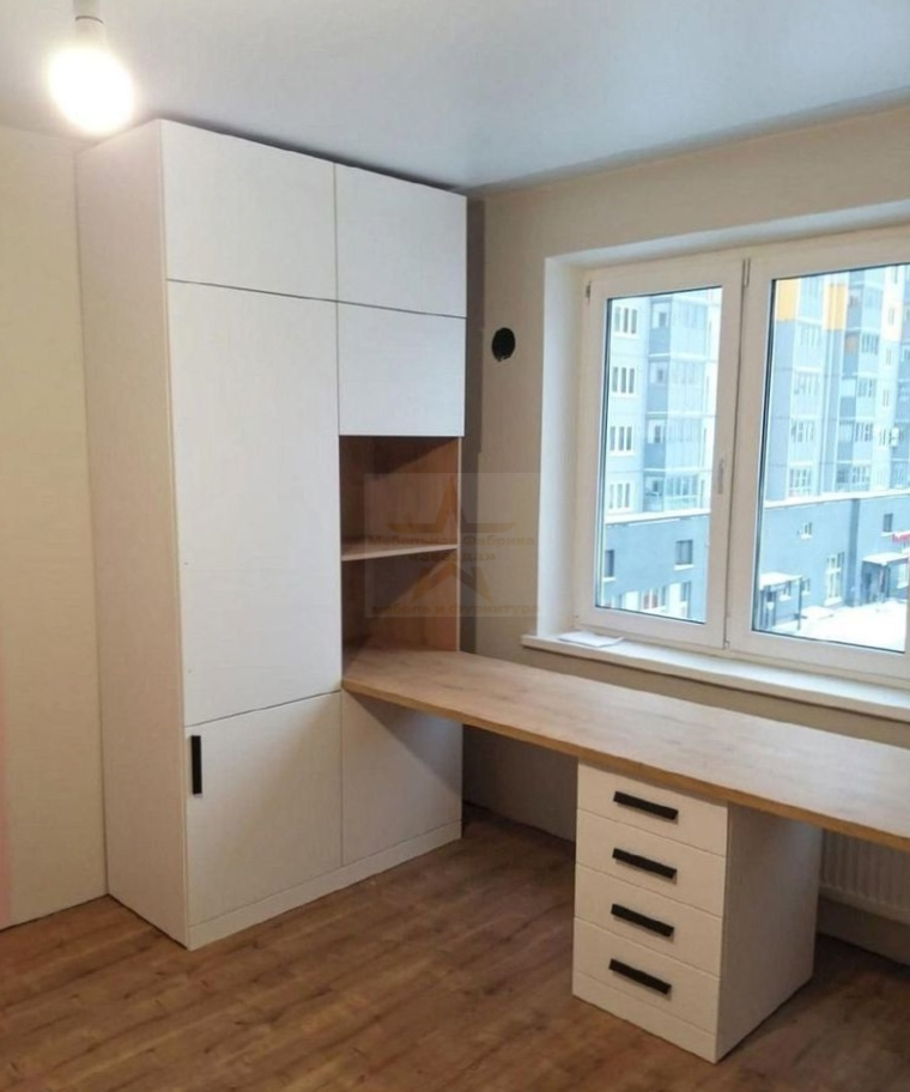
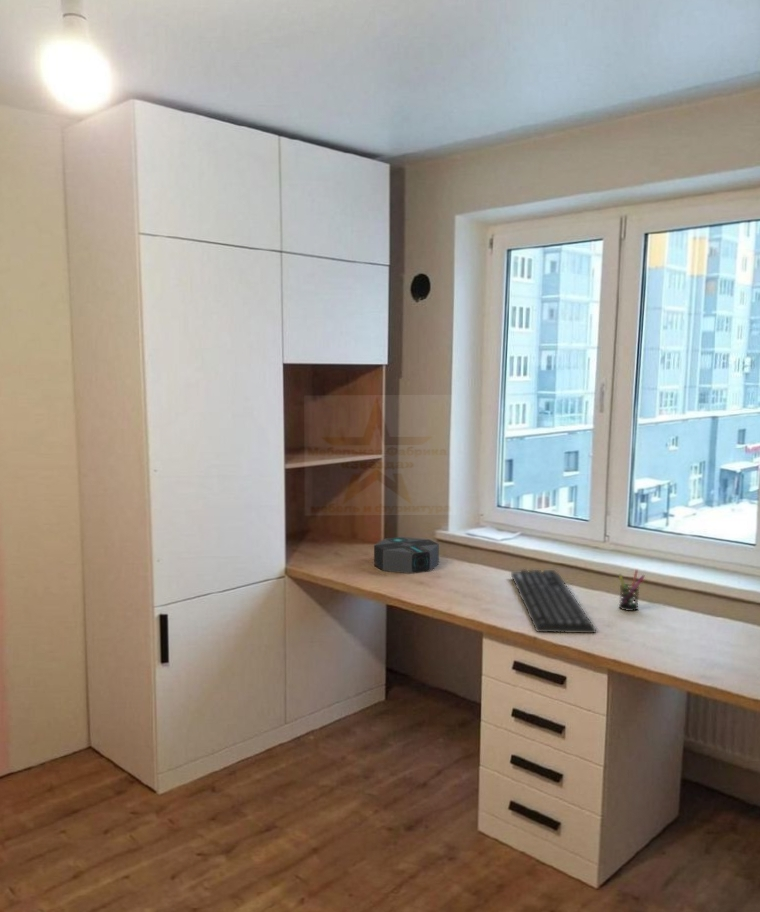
+ pen holder (628, 588)
+ speaker (406, 554)
+ keyboard (548, 597)
